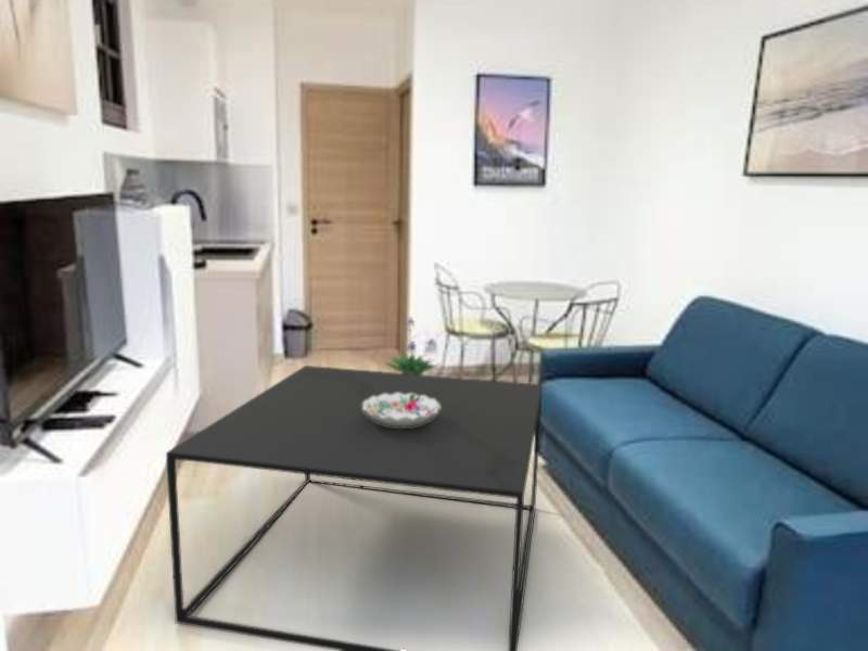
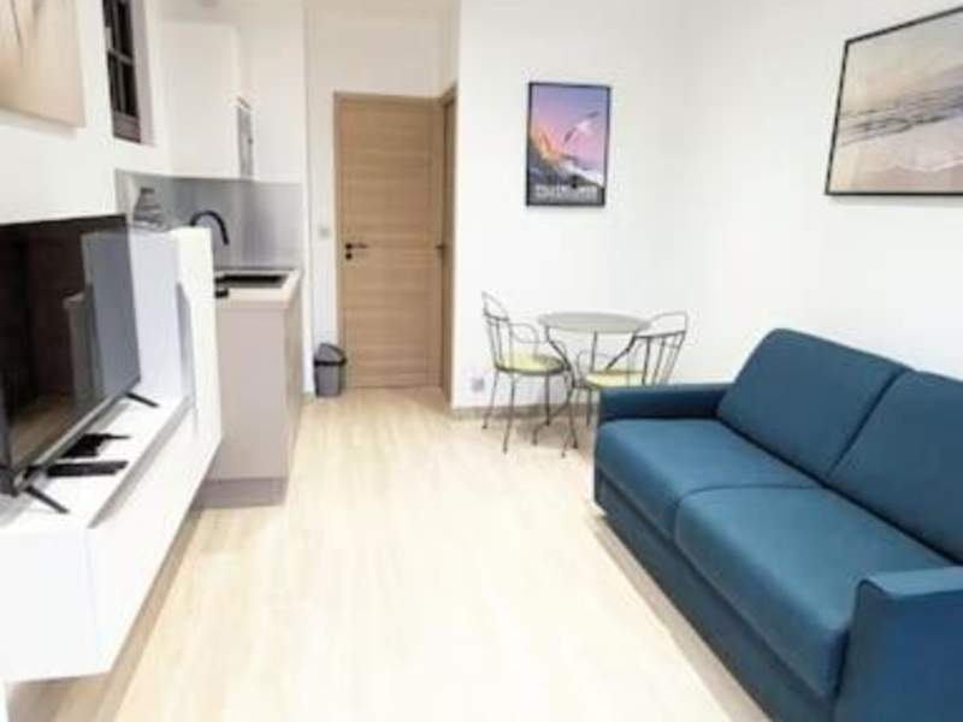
- potted plant (412, 355)
- coffee table (385, 488)
- decorative bowl (400, 411)
